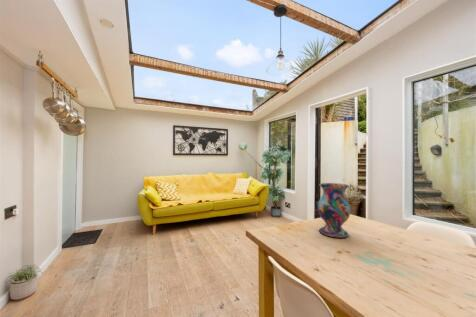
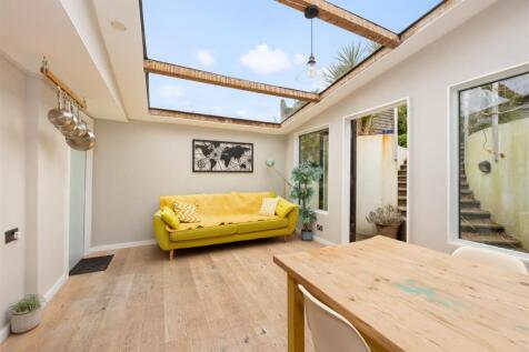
- vase (333, 208)
